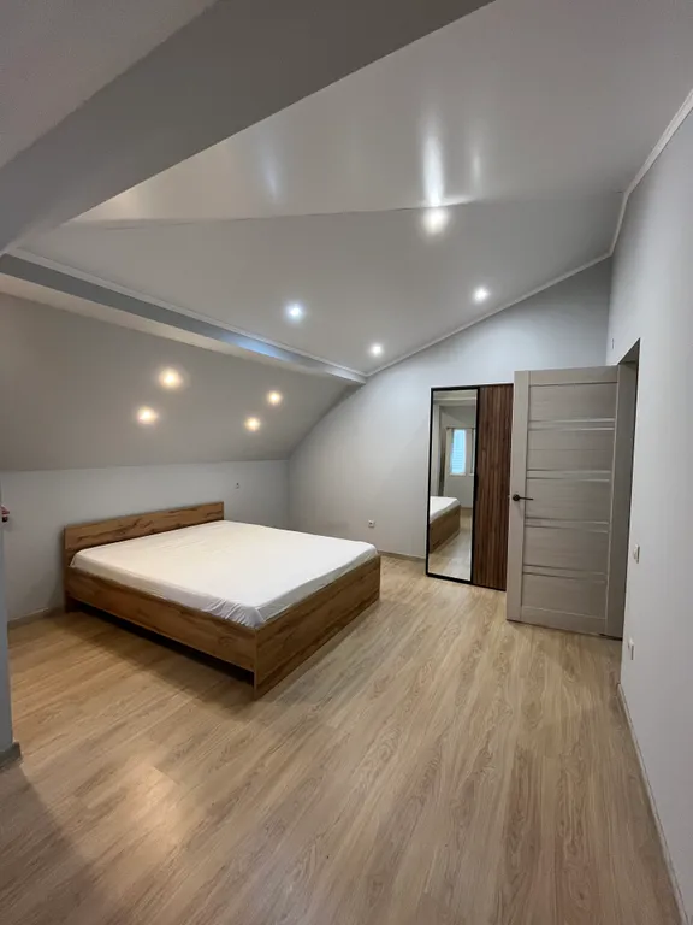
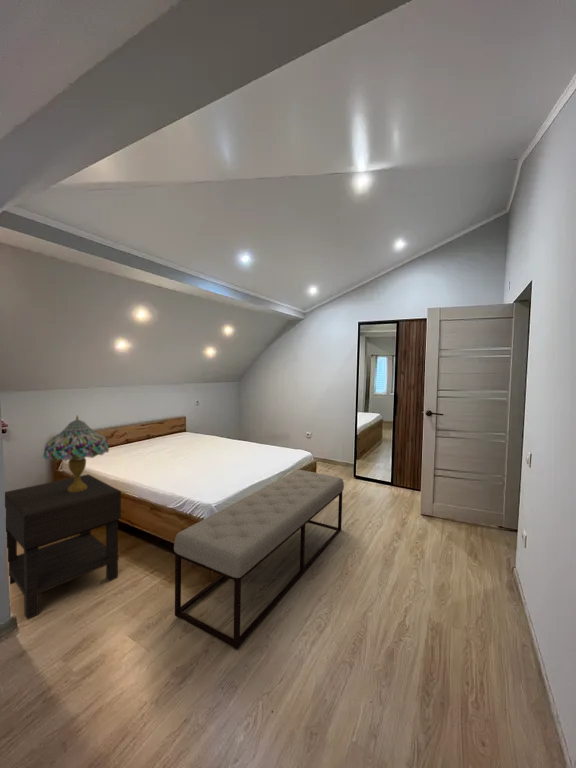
+ bench (276, 531)
+ table lamp (77, 451)
+ nightstand (62, 535)
